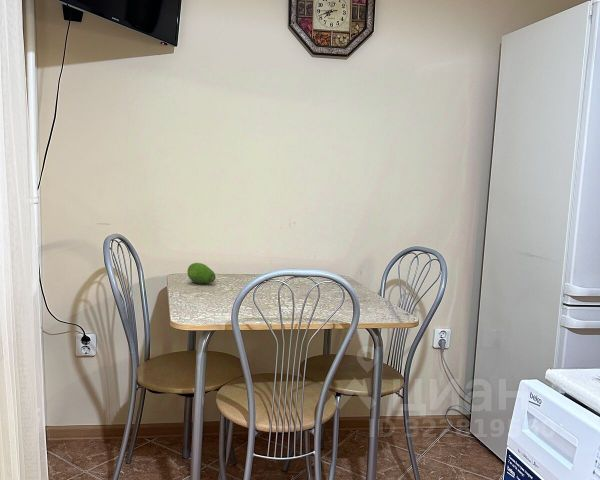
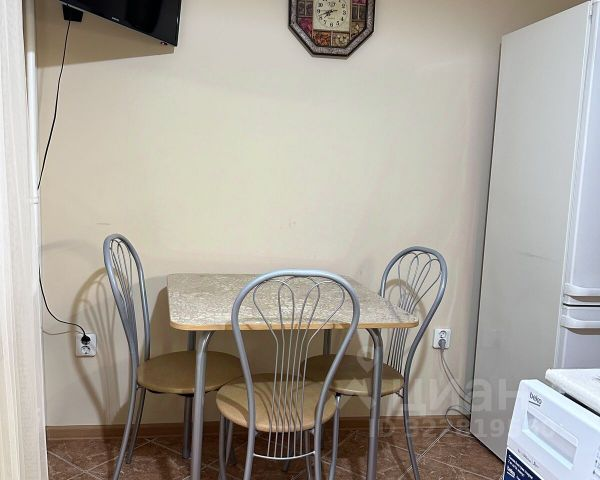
- fruit (201, 273)
